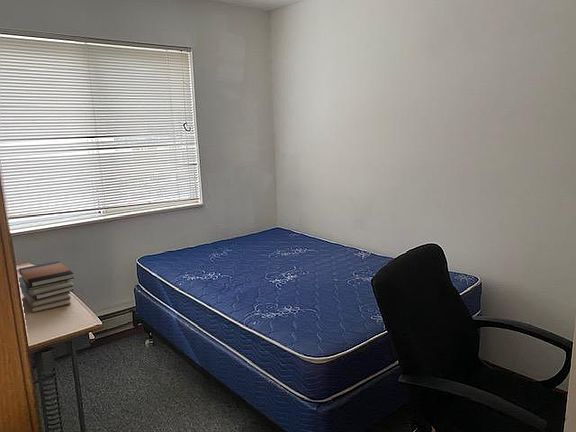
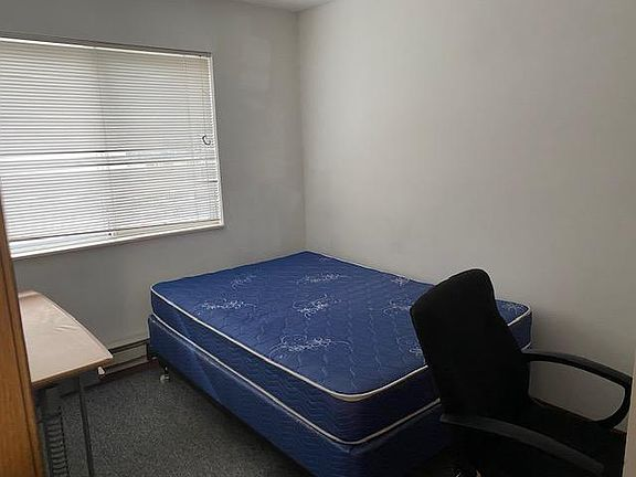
- book stack (46, 285)
